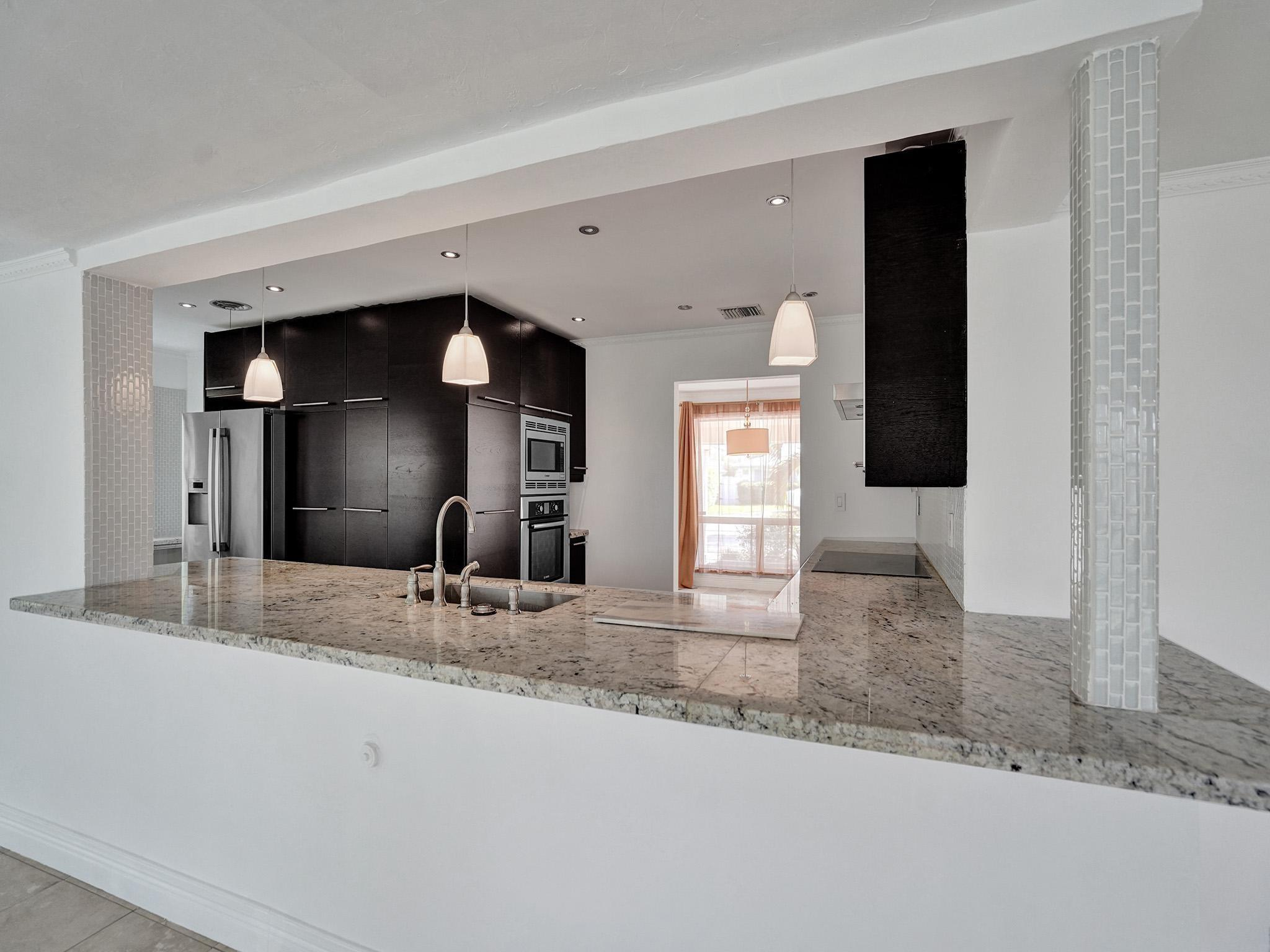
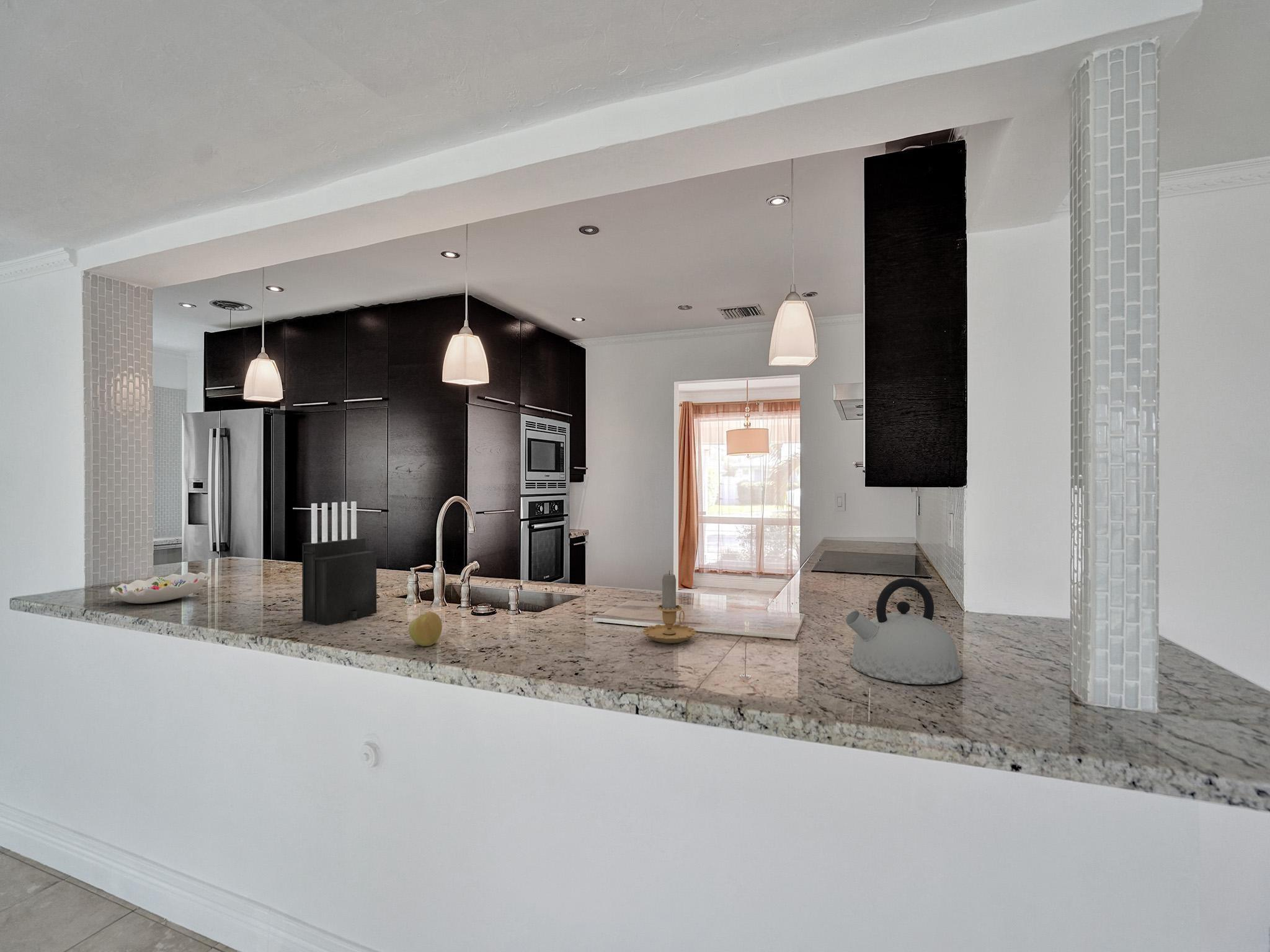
+ kettle (899, 623)
+ candle (672, 604)
+ decorative bowl (161, 588)
+ apple (425, 629)
+ knife block (343, 560)
